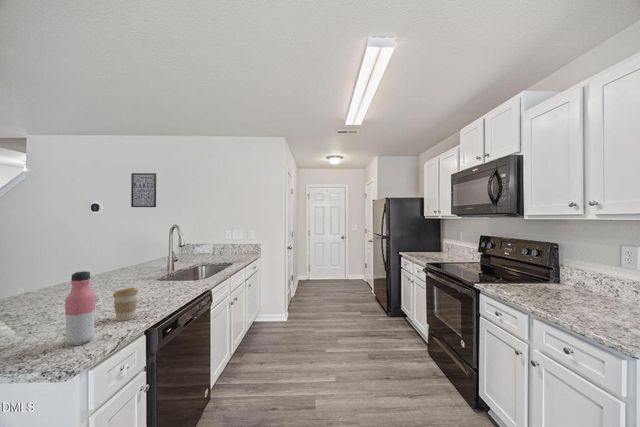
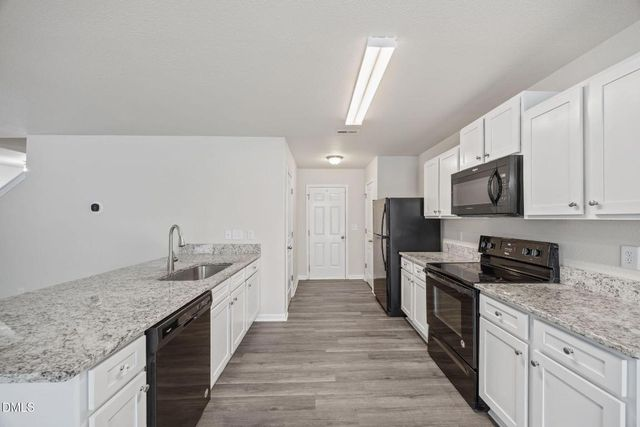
- wall art (143, 190)
- coffee cup (125, 303)
- water bottle (80, 306)
